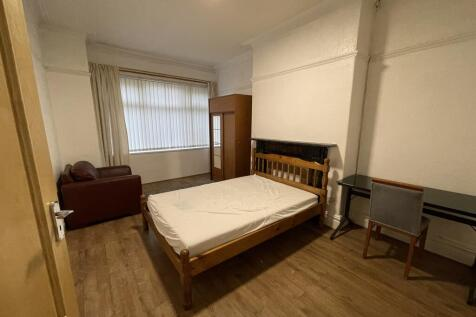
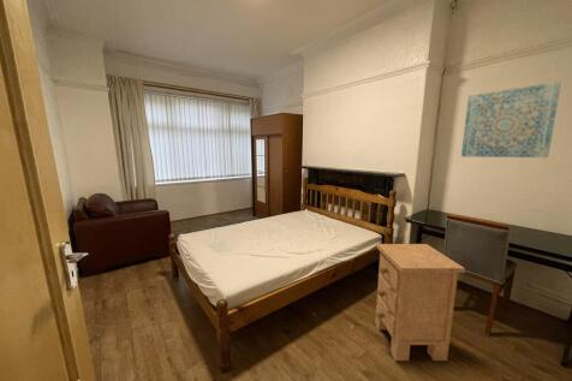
+ nightstand (407, 298)
+ wall art (505, 124)
